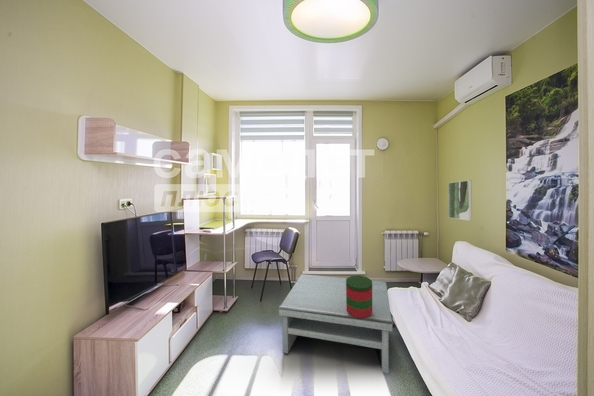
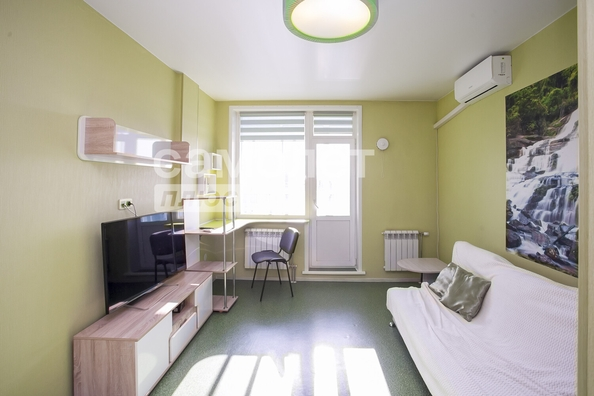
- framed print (459, 200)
- decorative container (359, 291)
- coffee table (337, 314)
